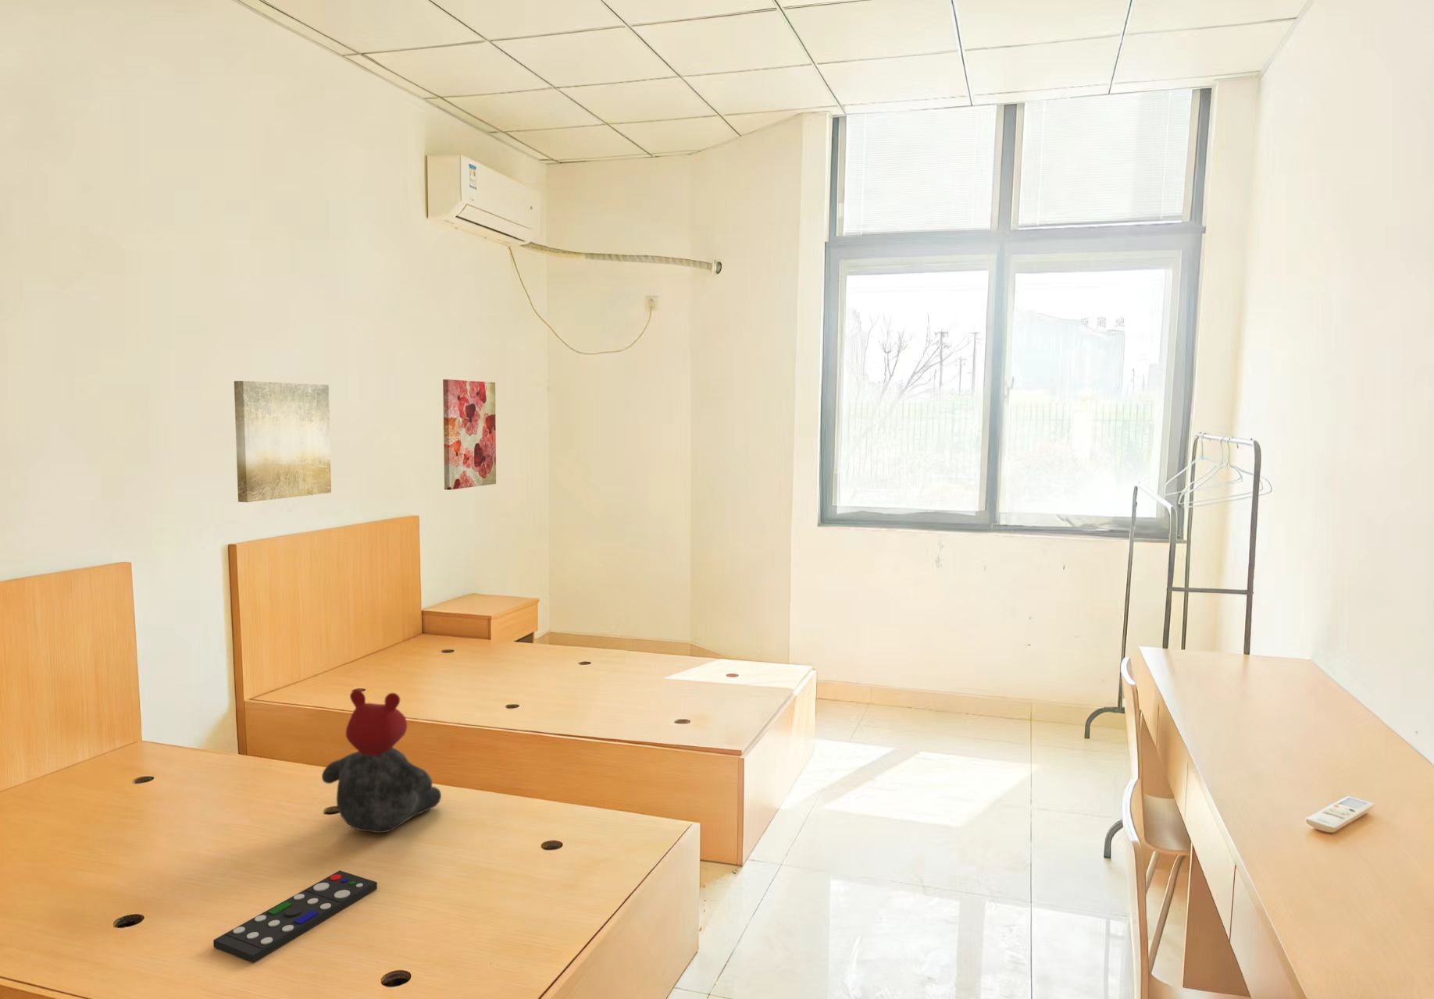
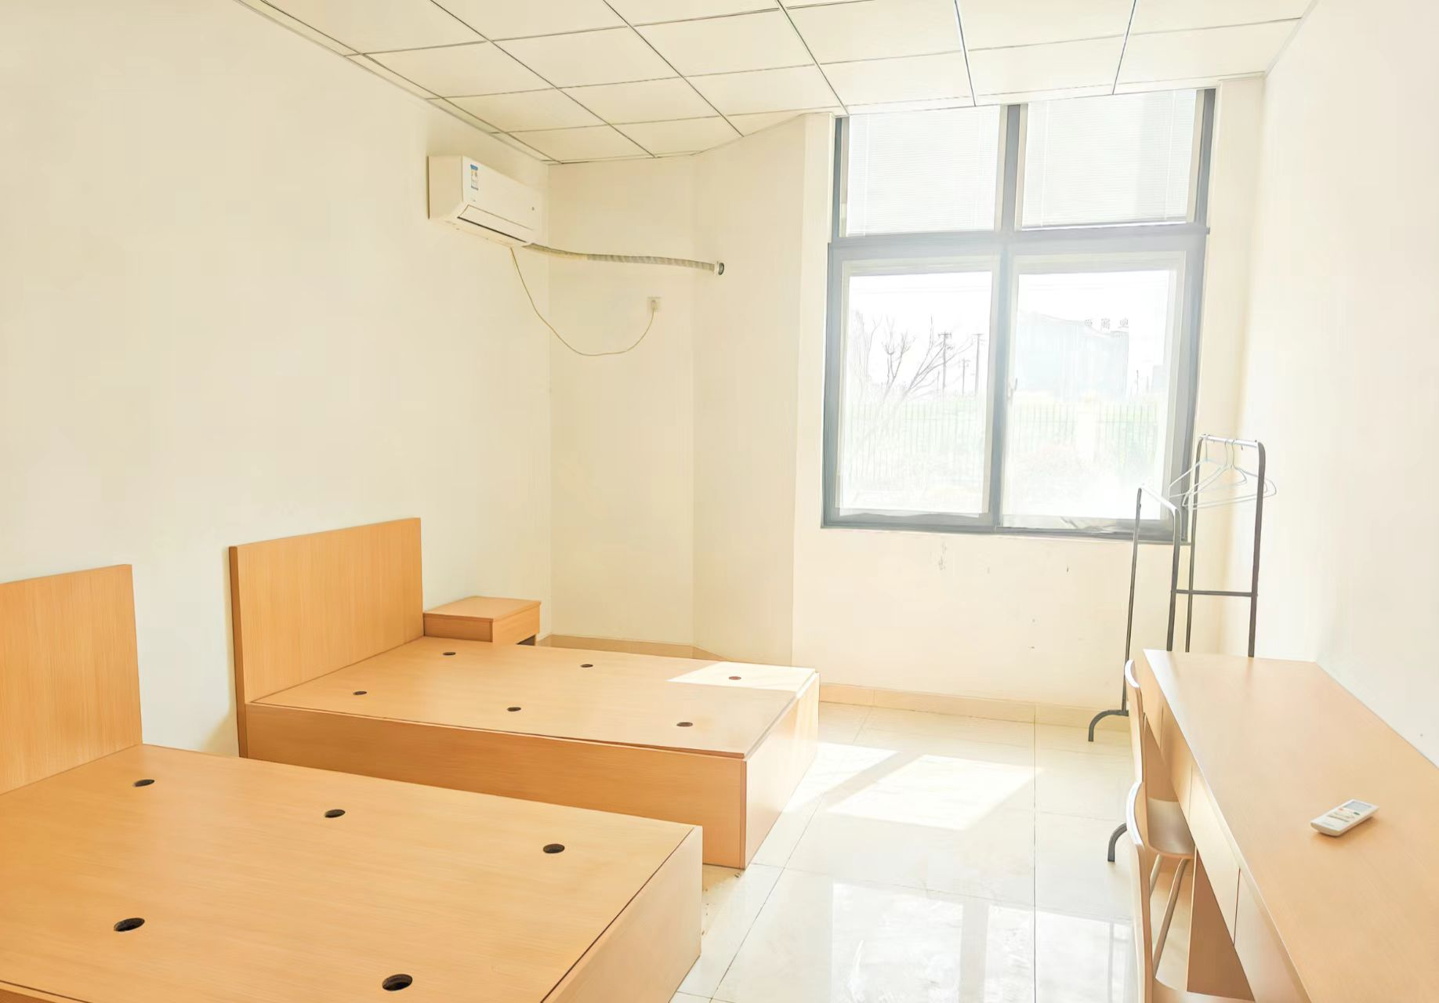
- remote control (300, 911)
- wall art (285, 440)
- teddy bear (388, 753)
- wall art (470, 434)
